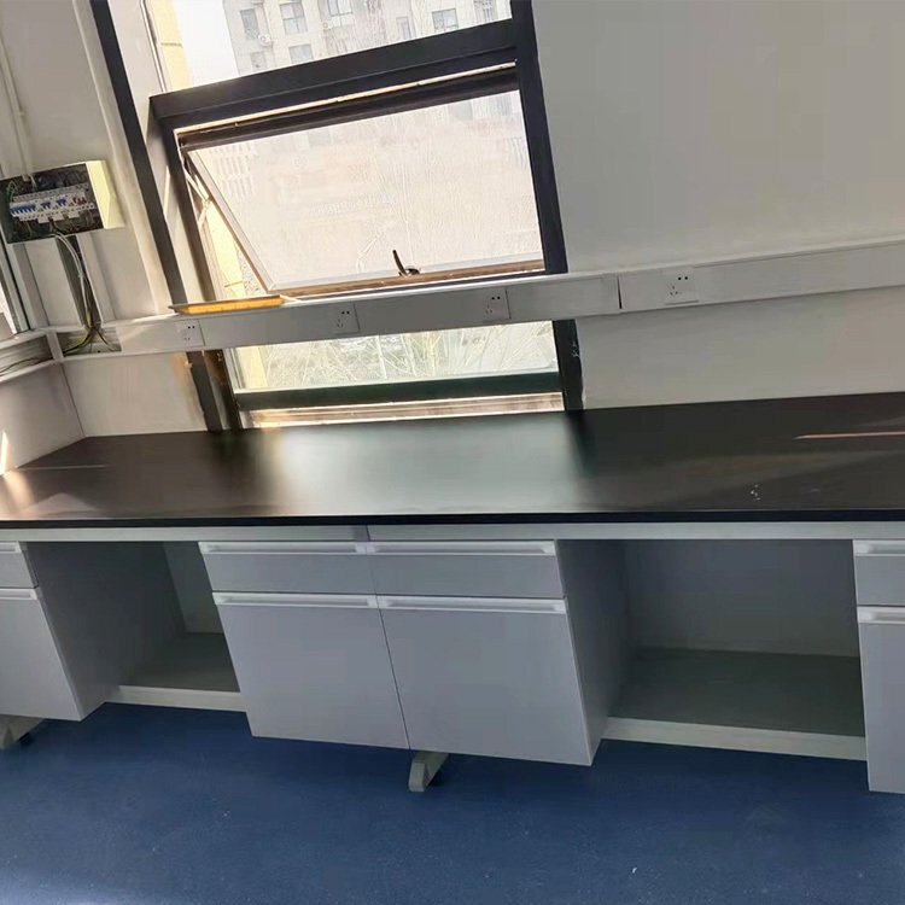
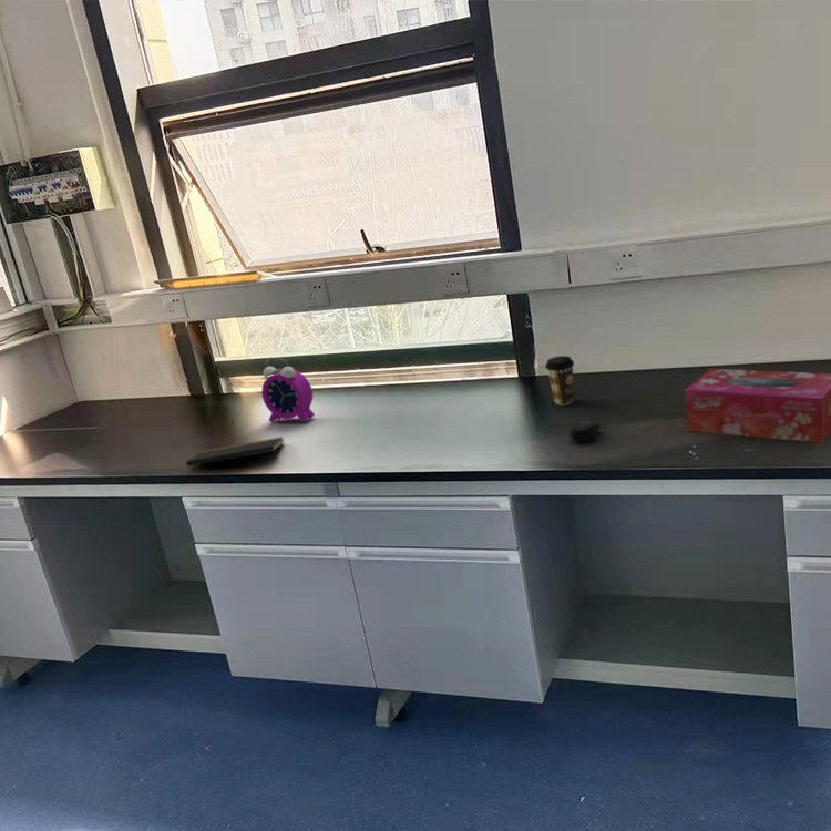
+ computer mouse (584, 430)
+ coffee cup (561, 380)
+ tissue box (762, 403)
+ alarm clock (285, 389)
+ notepad (236, 451)
